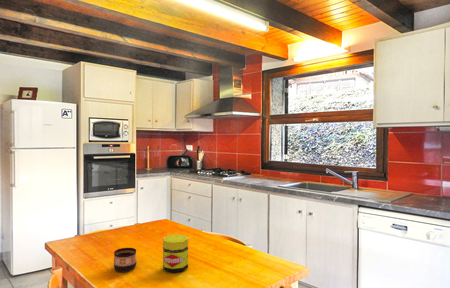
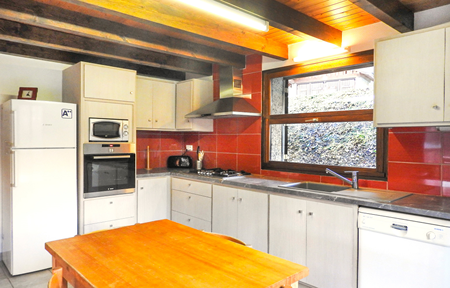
- jar (175, 253)
- cup (125, 259)
